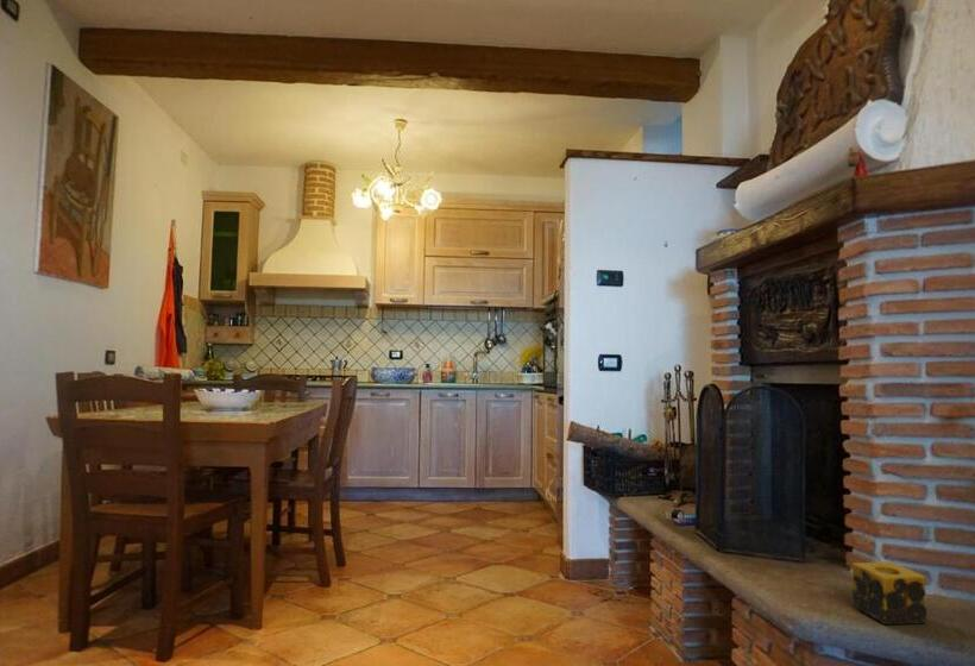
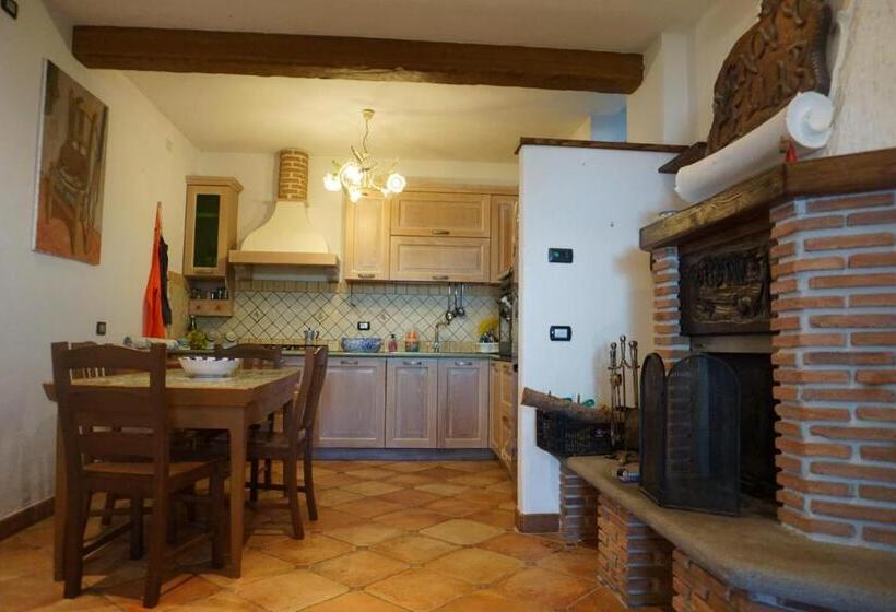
- candle (888, 591)
